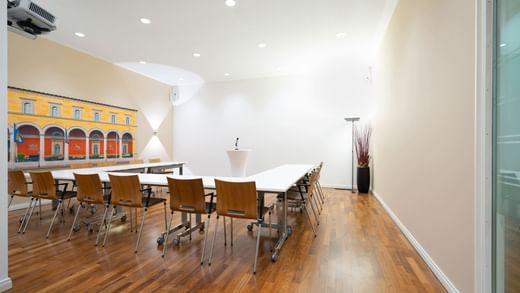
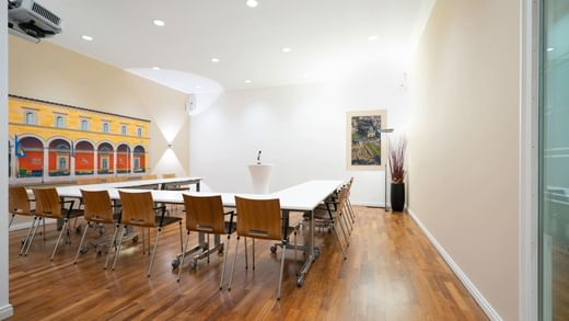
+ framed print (365, 140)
